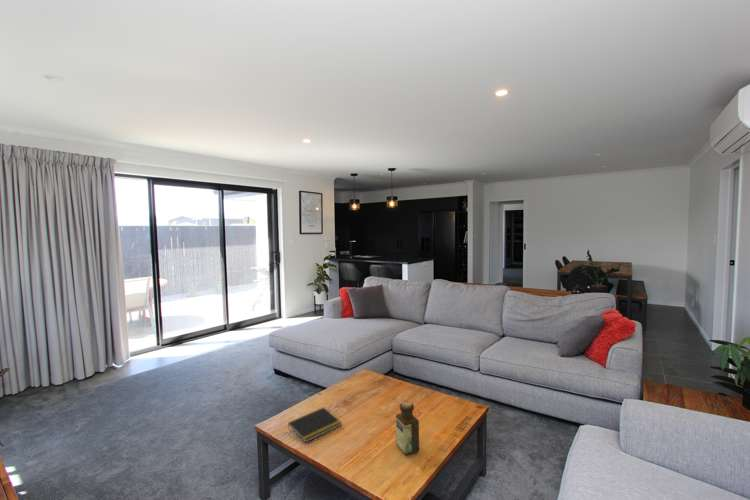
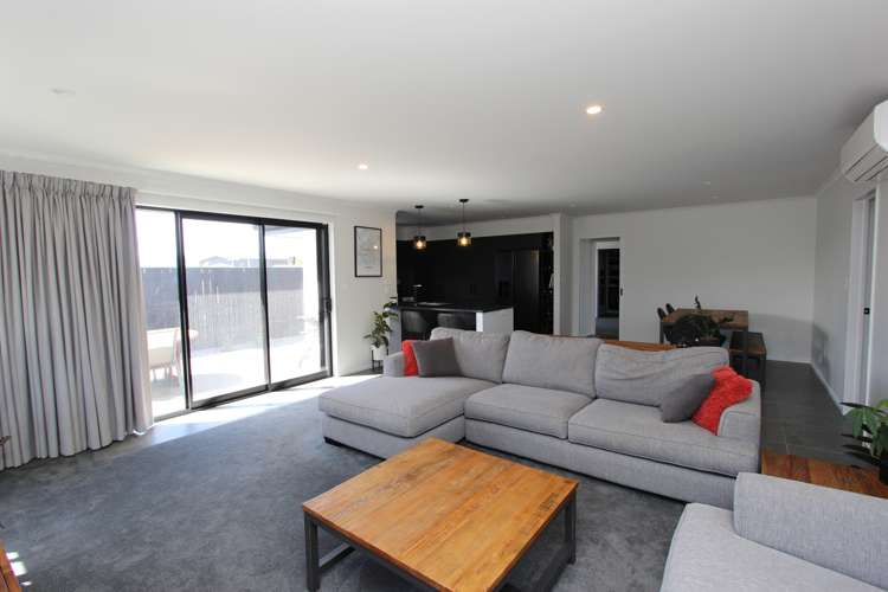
- notepad (315, 423)
- bottle (407, 426)
